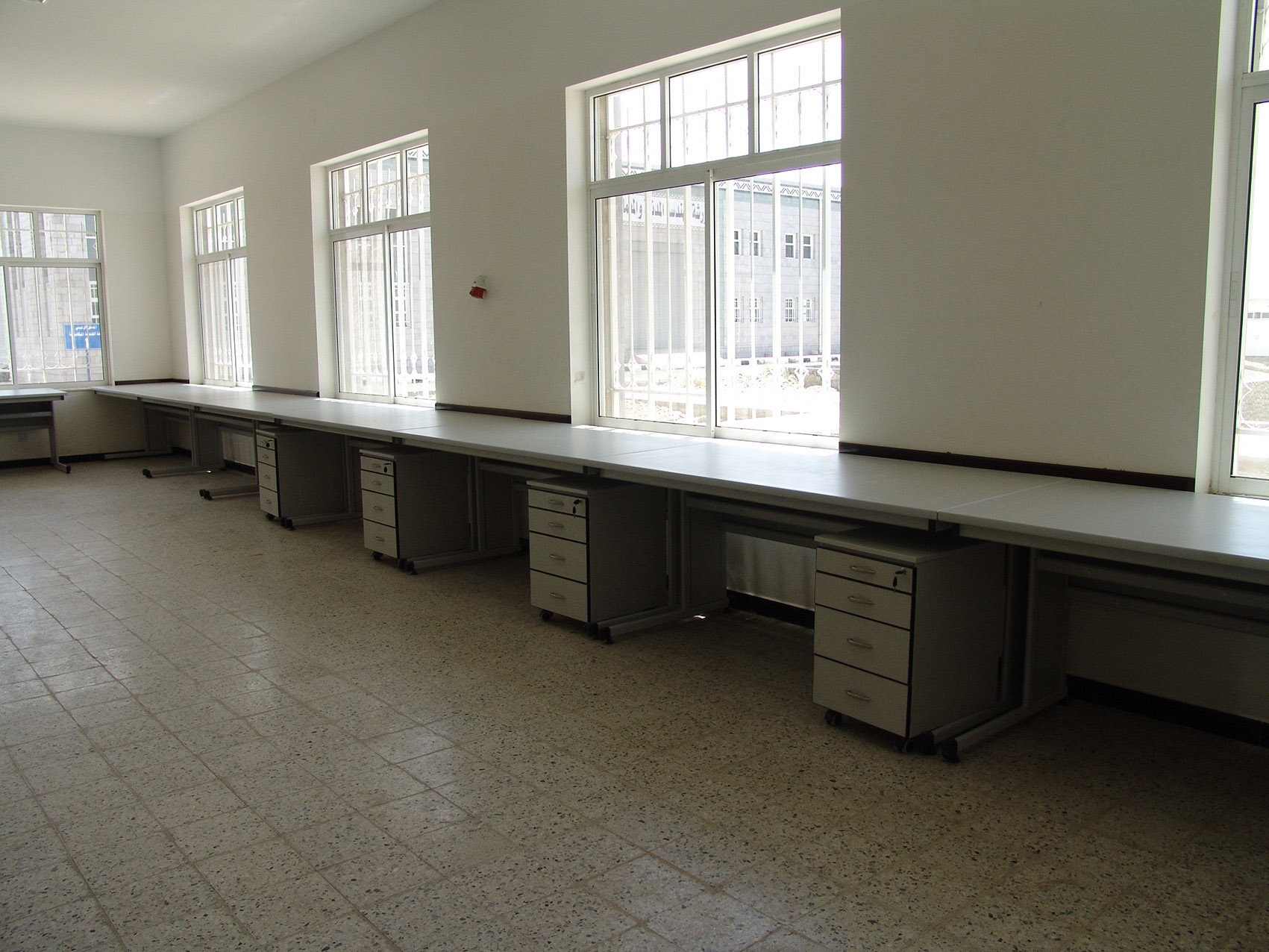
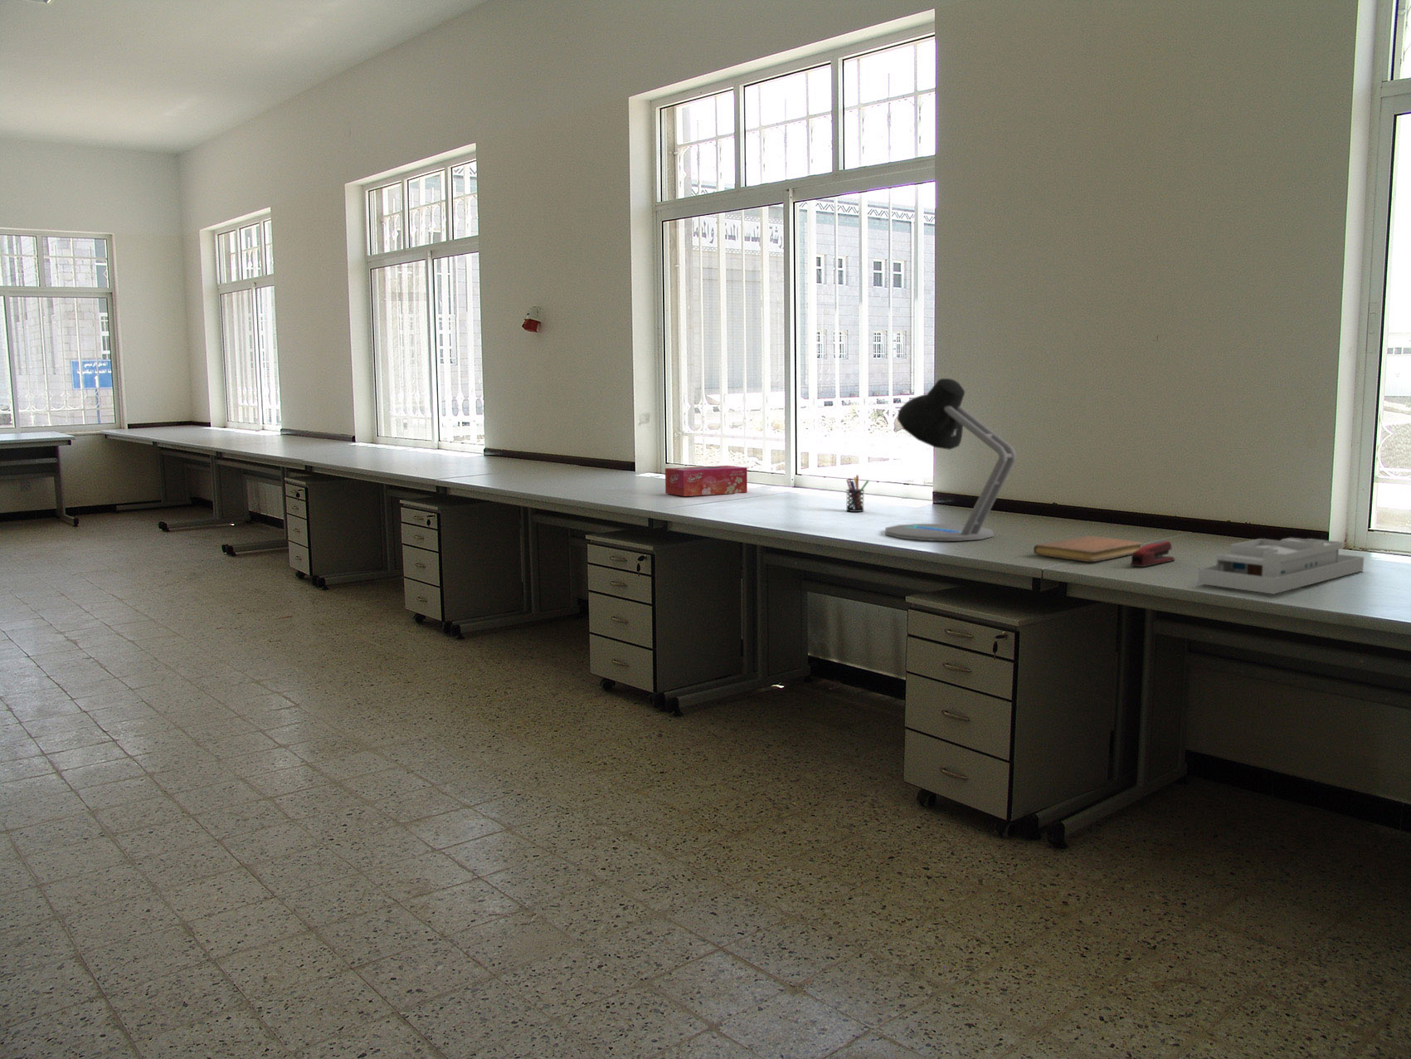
+ desk organizer (1284, 558)
+ stapler (1153, 552)
+ tissue box (706, 479)
+ notebook (1089, 547)
+ desk lamp (950, 449)
+ pen holder (857, 492)
